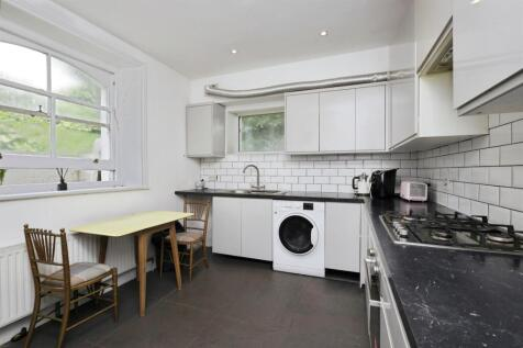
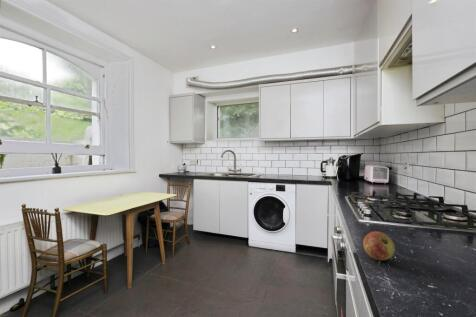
+ apple (378, 245)
